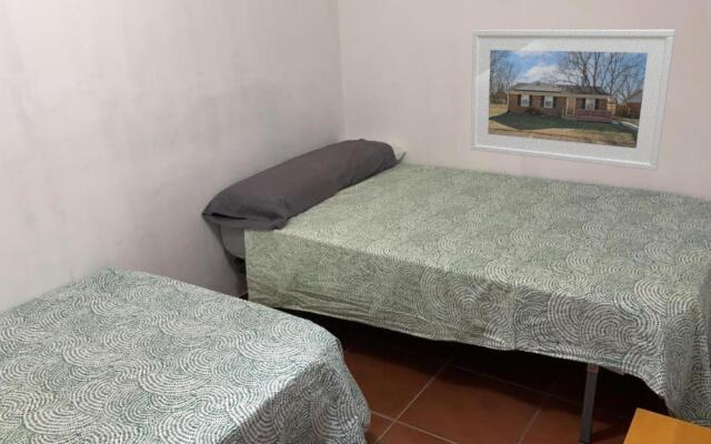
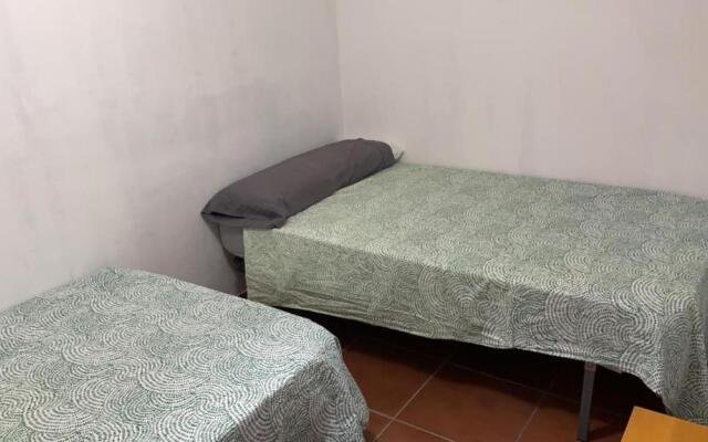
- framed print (560, 97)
